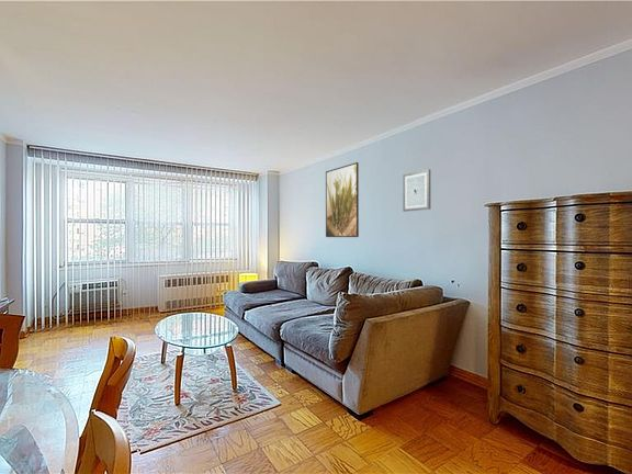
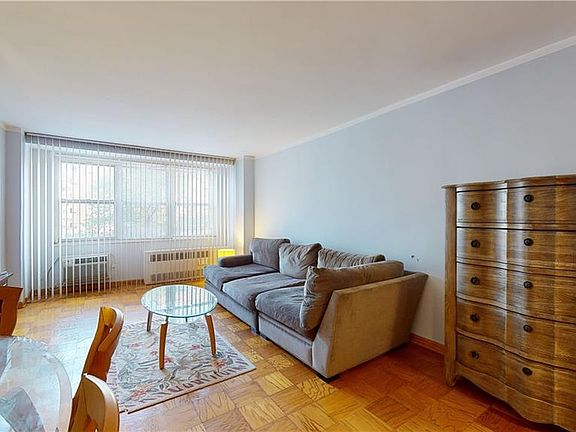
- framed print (340, 202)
- wall art (416, 191)
